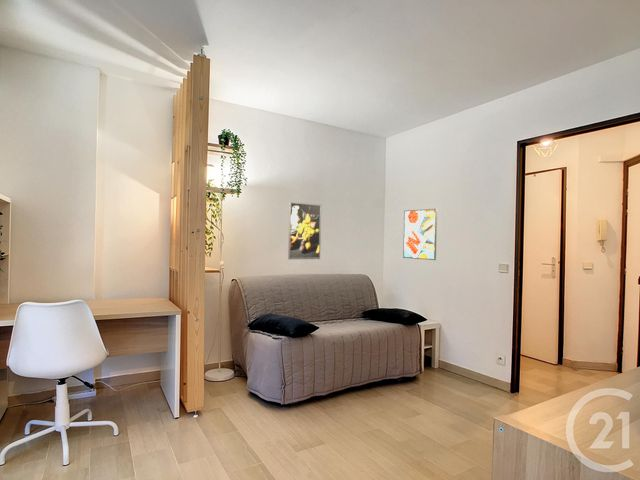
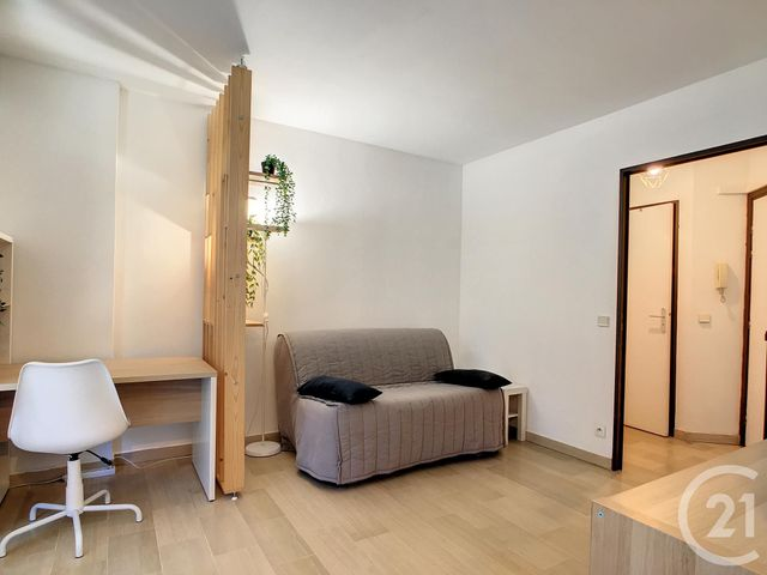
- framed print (305, 231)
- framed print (419, 234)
